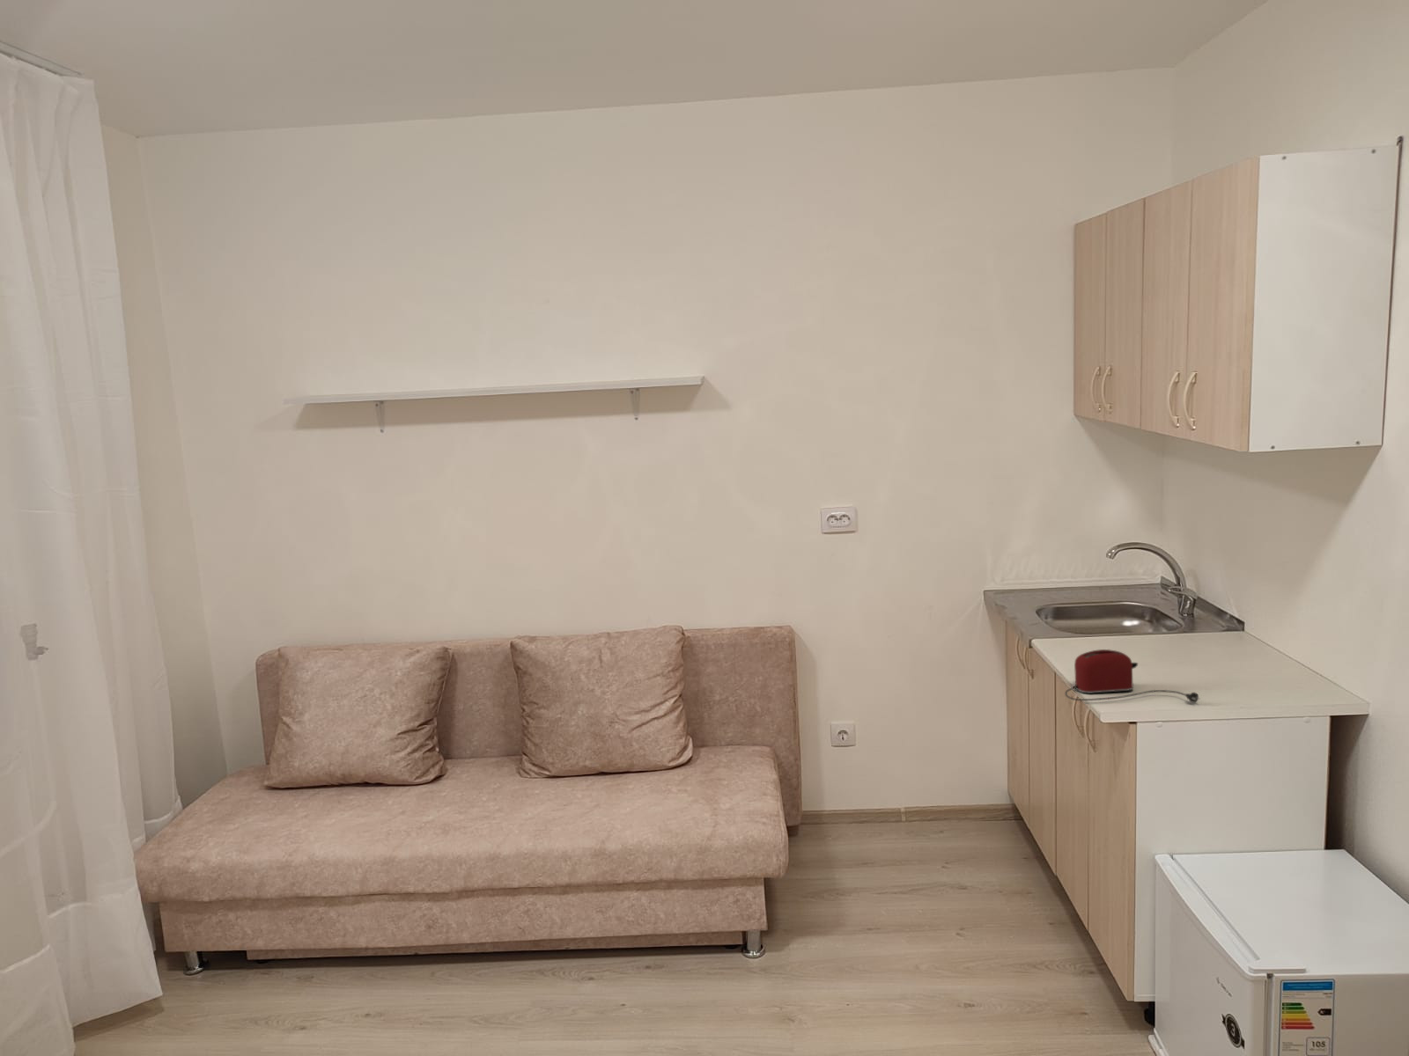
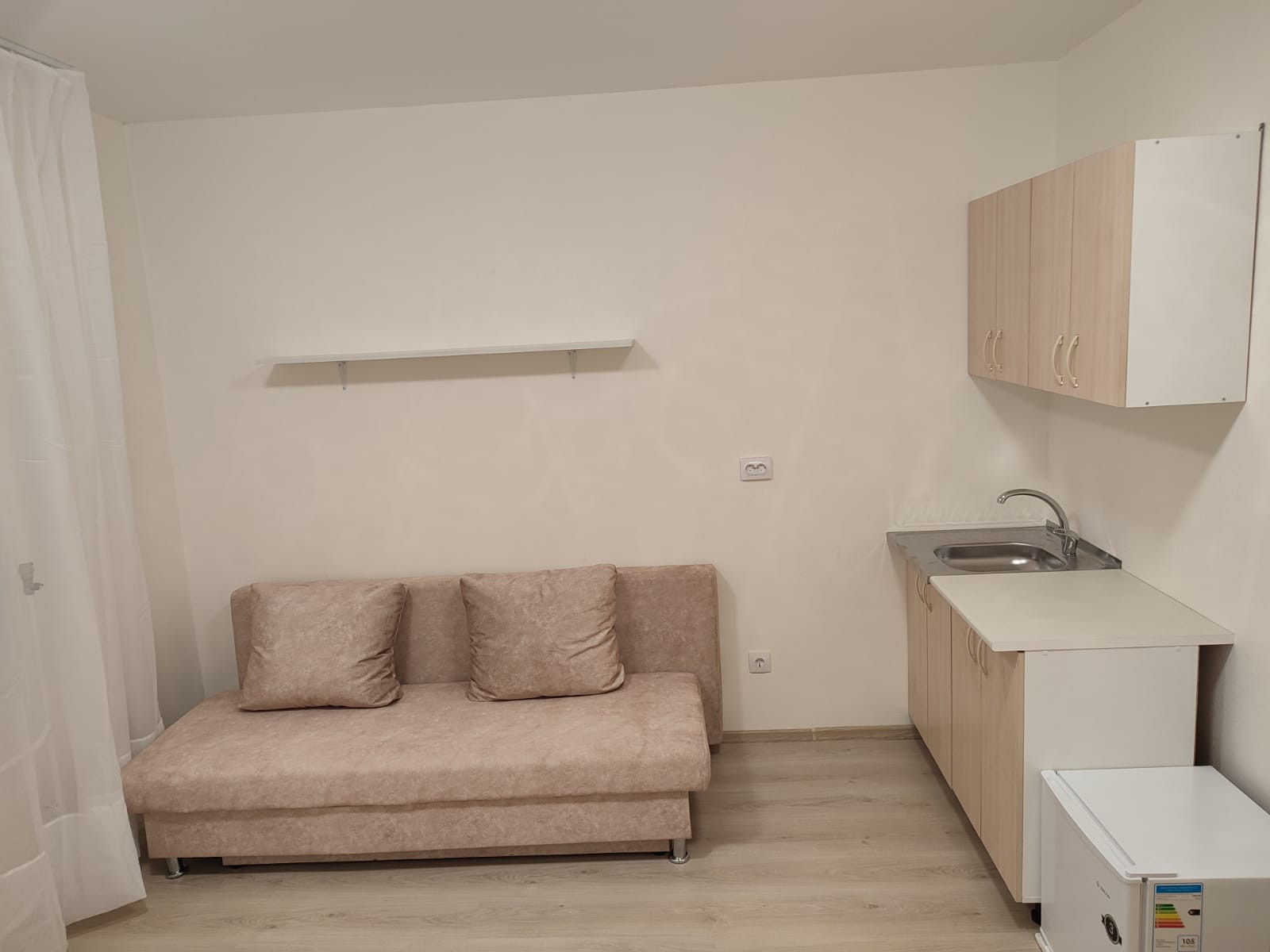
- toaster (1125, 674)
